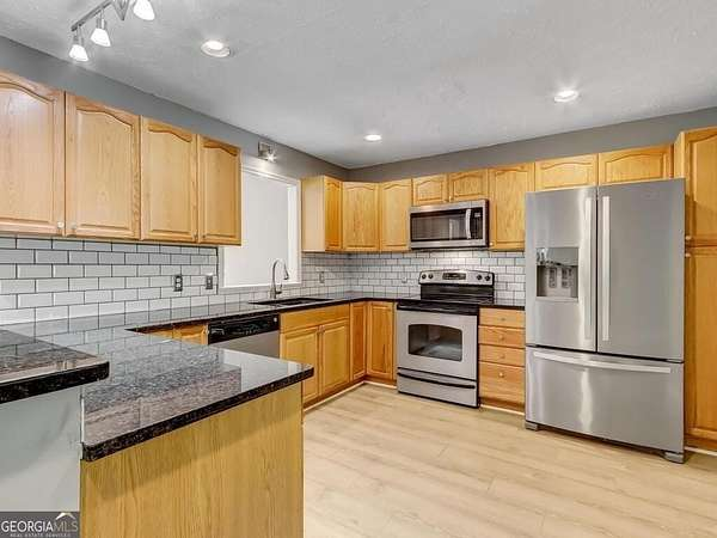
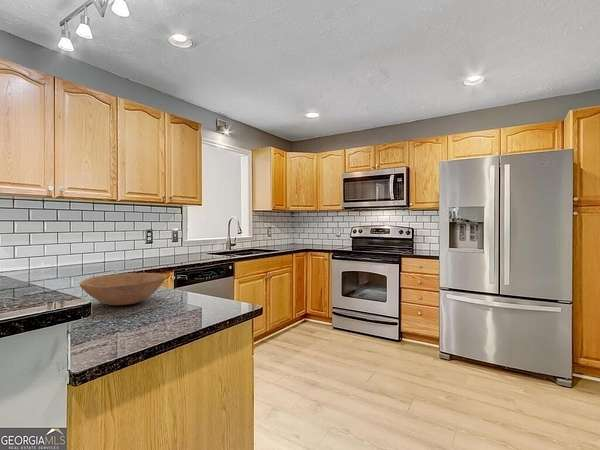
+ bowl (125, 290)
